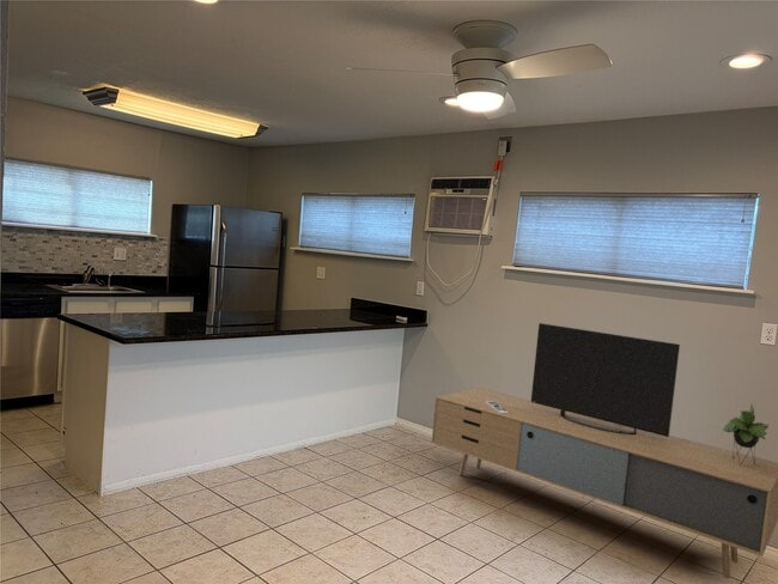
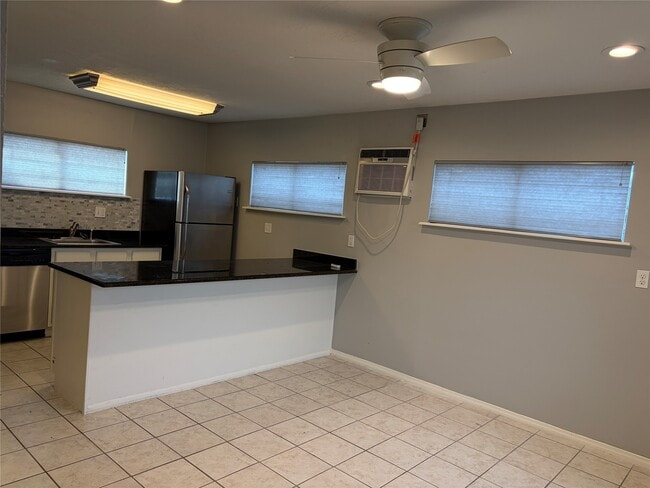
- media console (590, 424)
